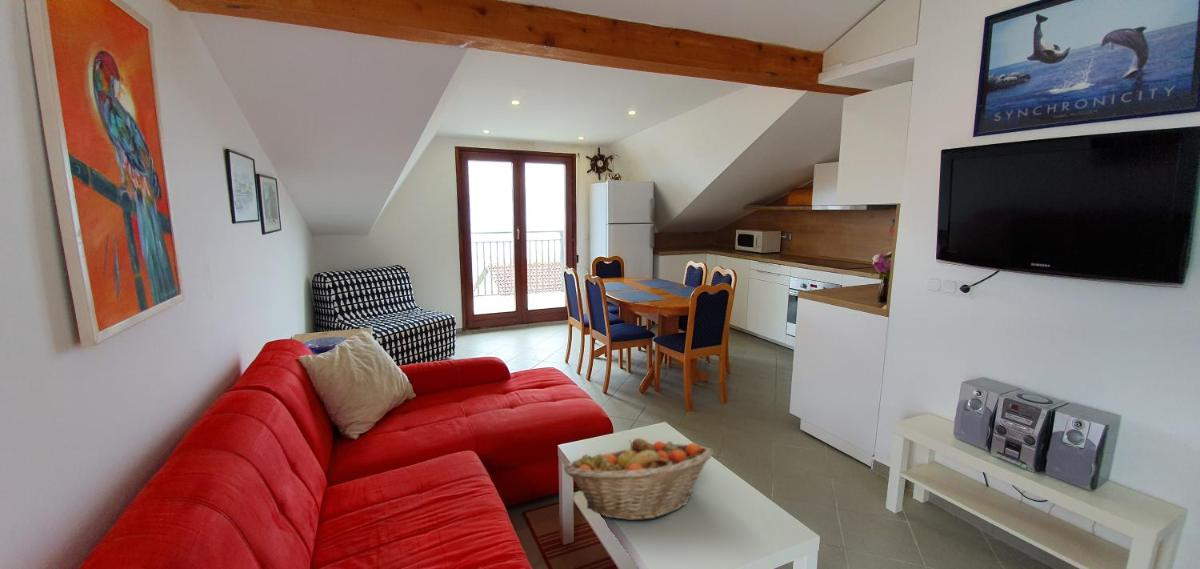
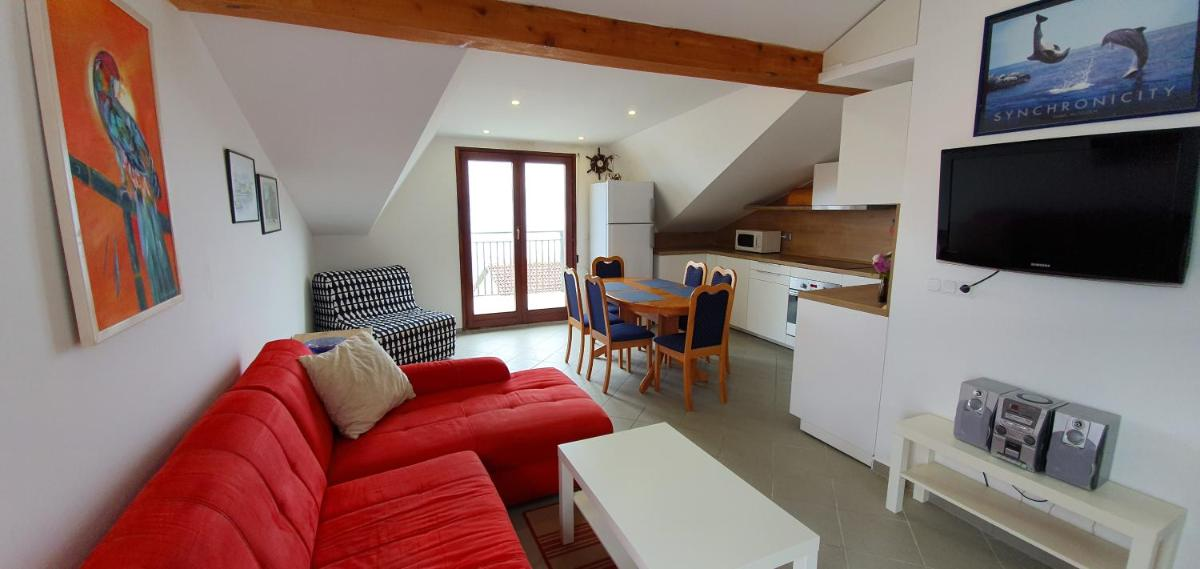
- fruit basket (638, 470)
